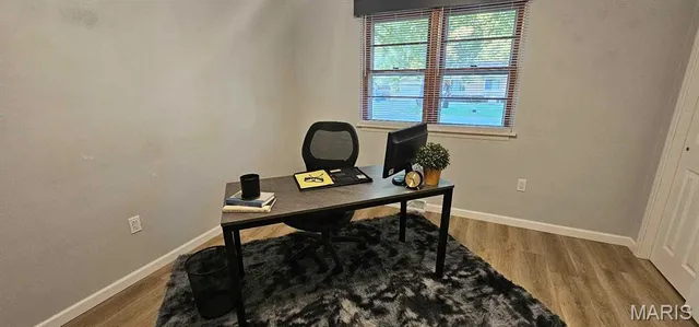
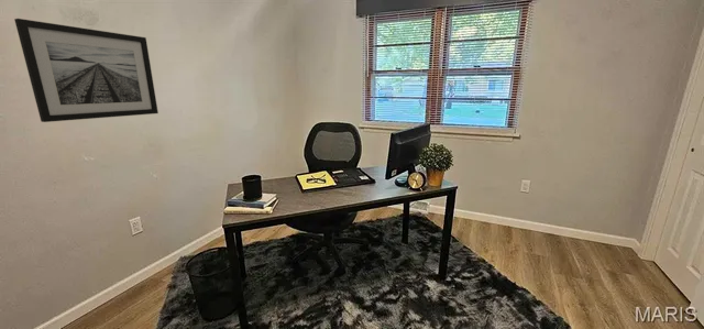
+ wall art (99, 75)
